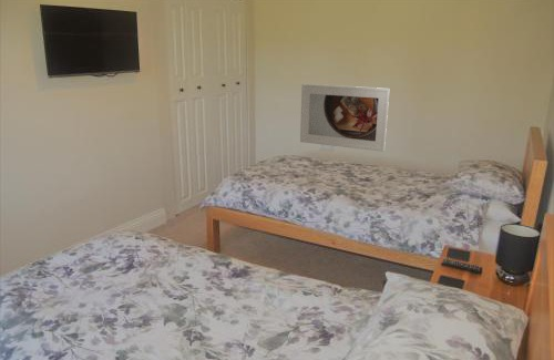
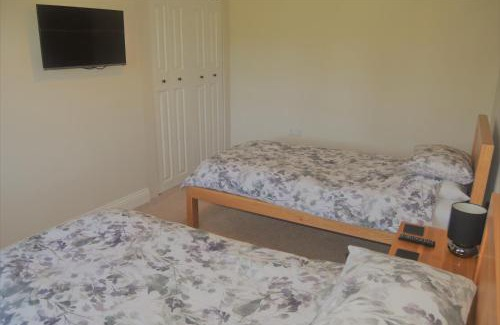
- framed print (341, 116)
